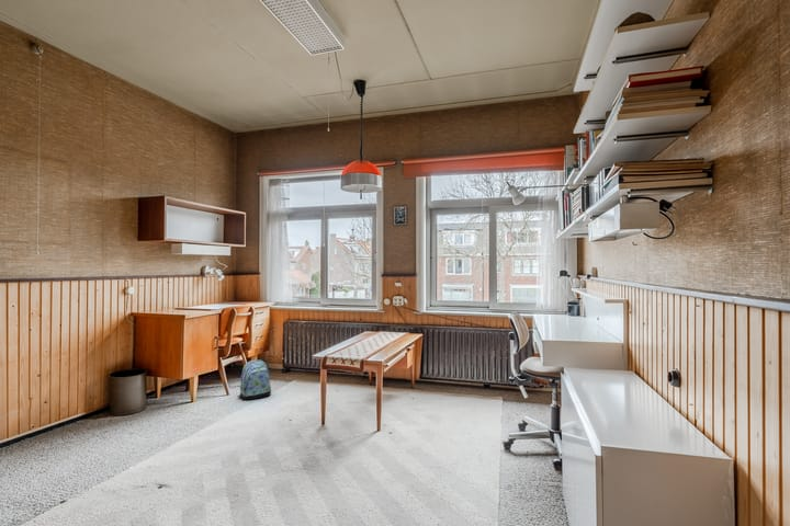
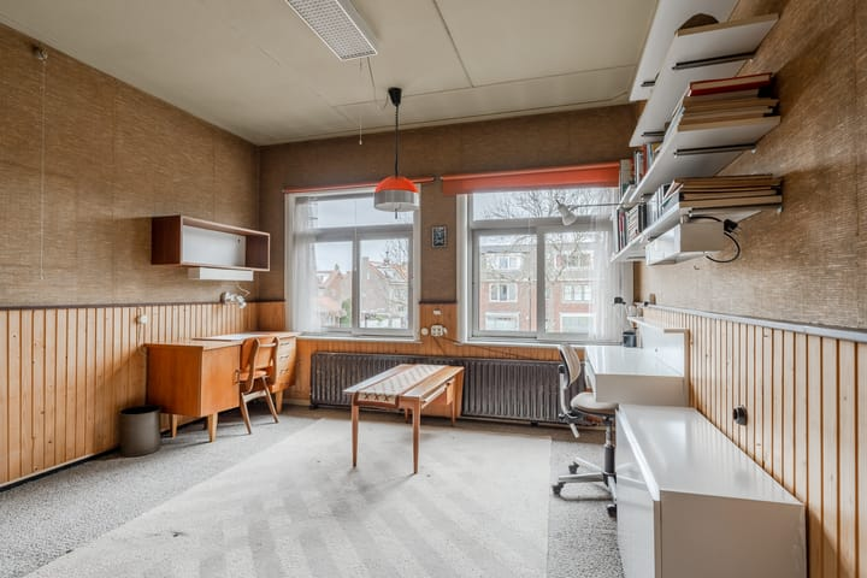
- backpack (256, 378)
